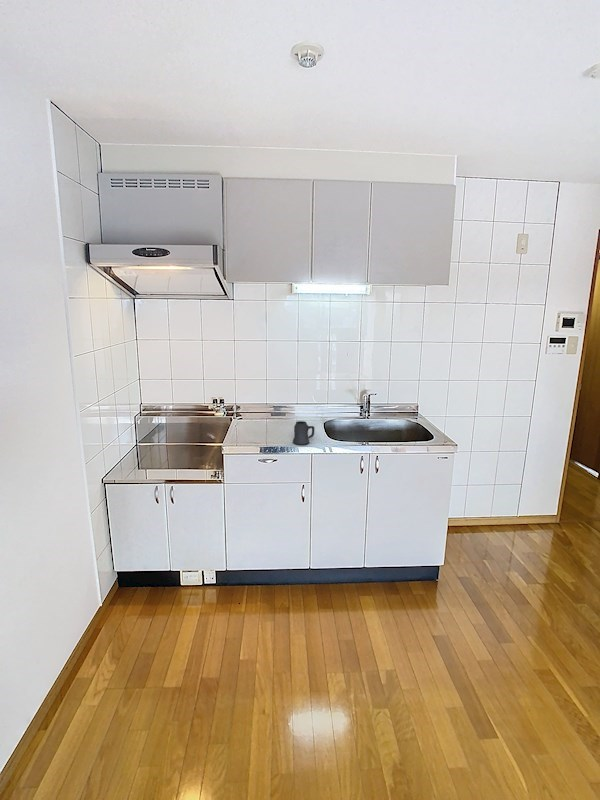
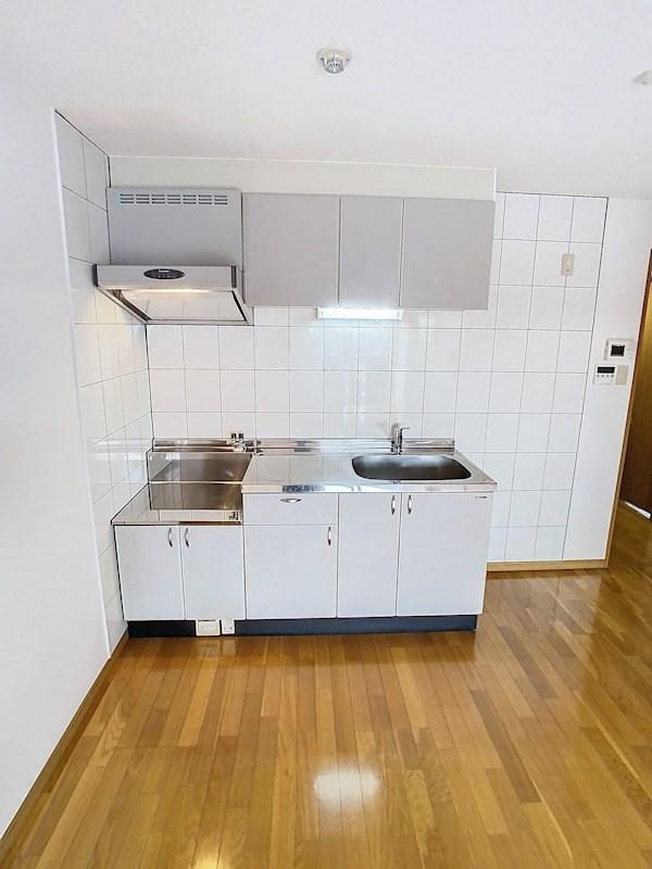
- mug (303, 432)
